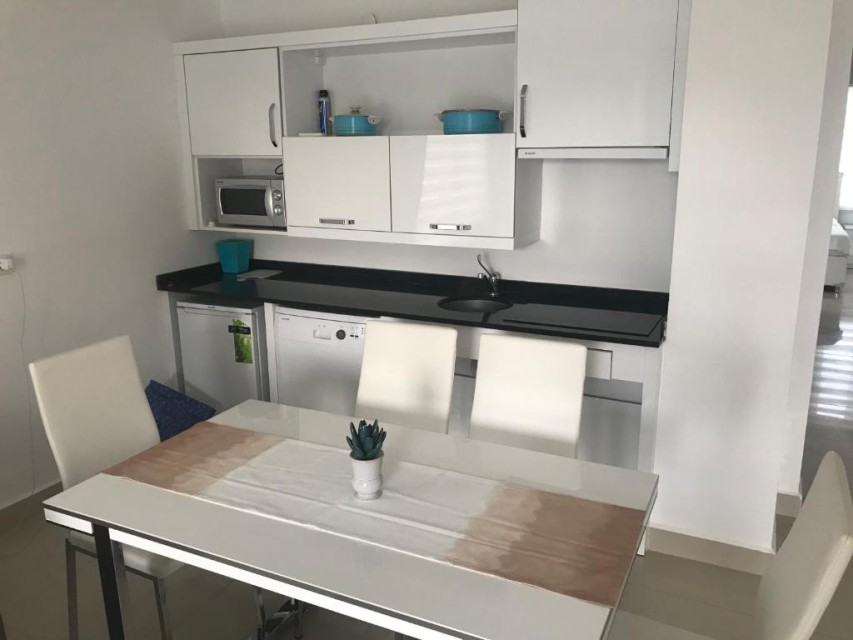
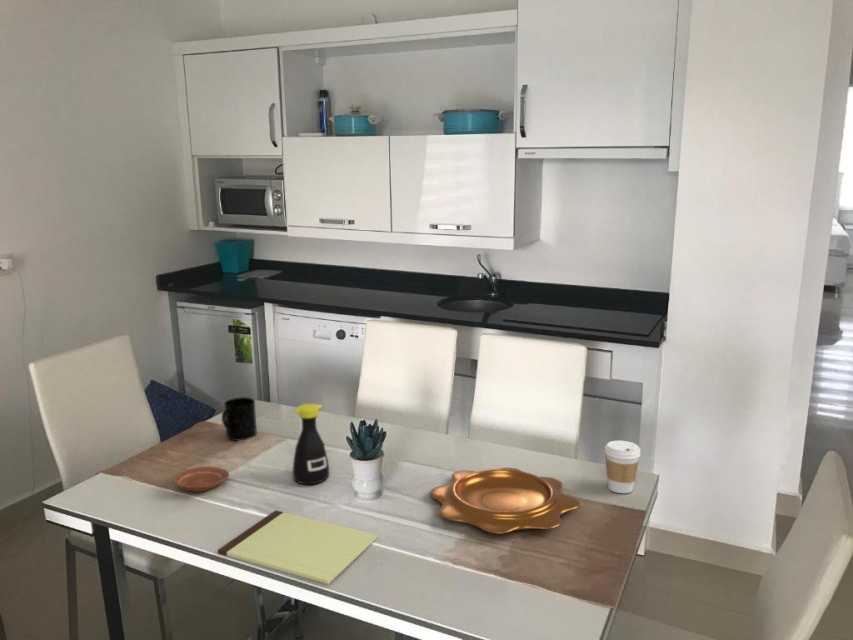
+ notepad (299, 543)
+ plate (201, 481)
+ decorative bowl (502, 496)
+ bottle (309, 442)
+ mug (237, 420)
+ coffee cup (621, 466)
